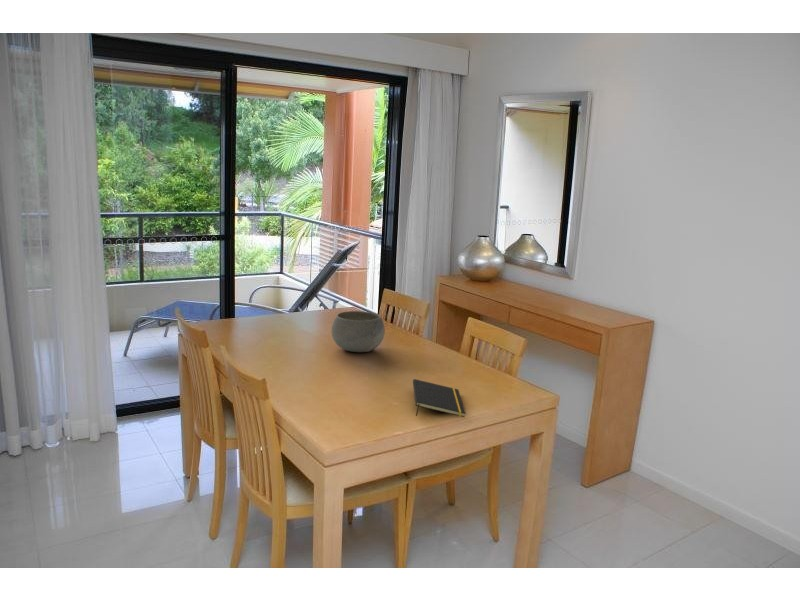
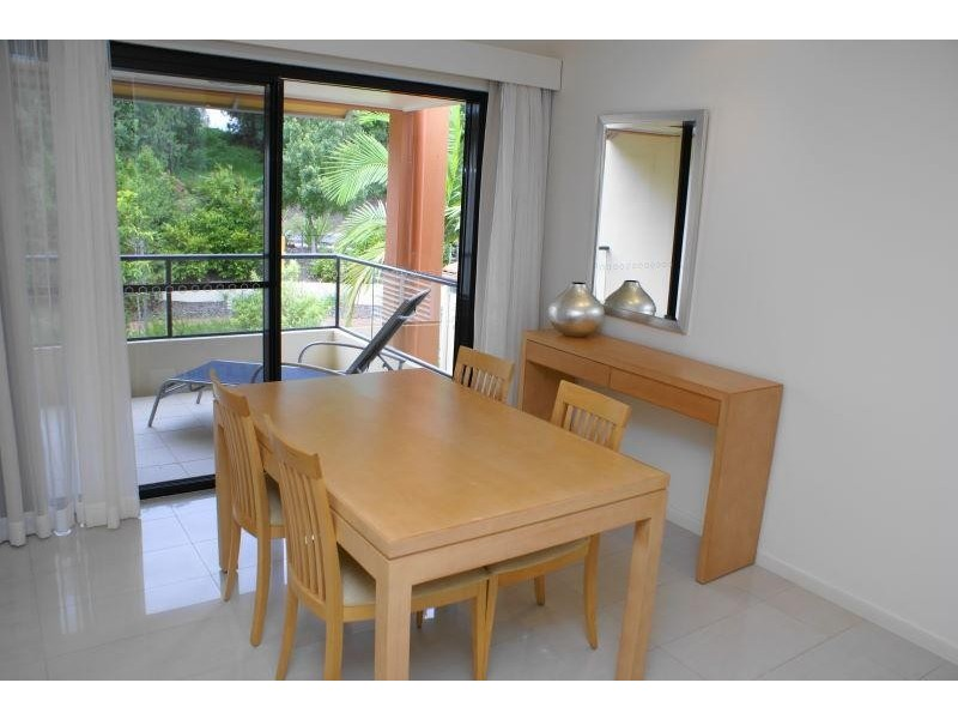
- notepad (437, 397)
- bowl (358, 332)
